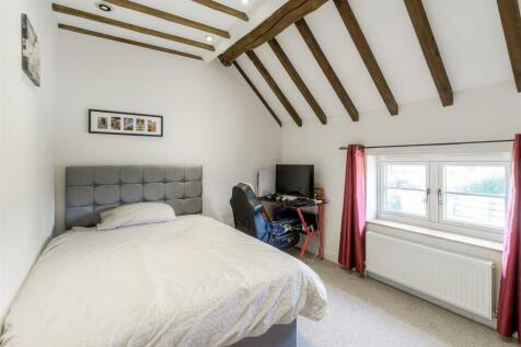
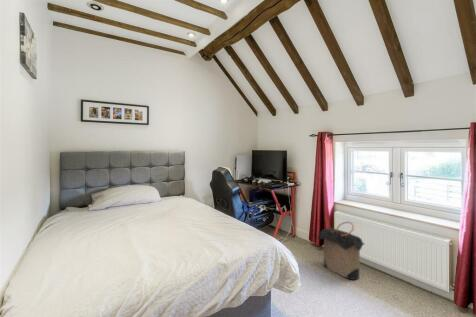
+ laundry hamper (339, 246)
